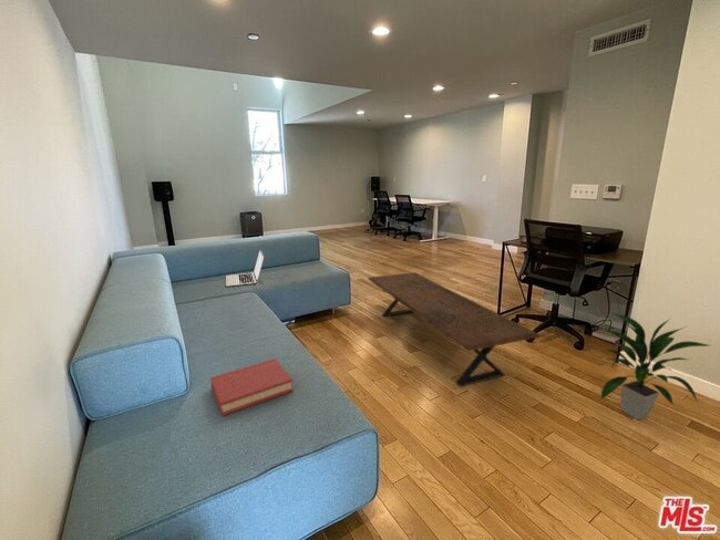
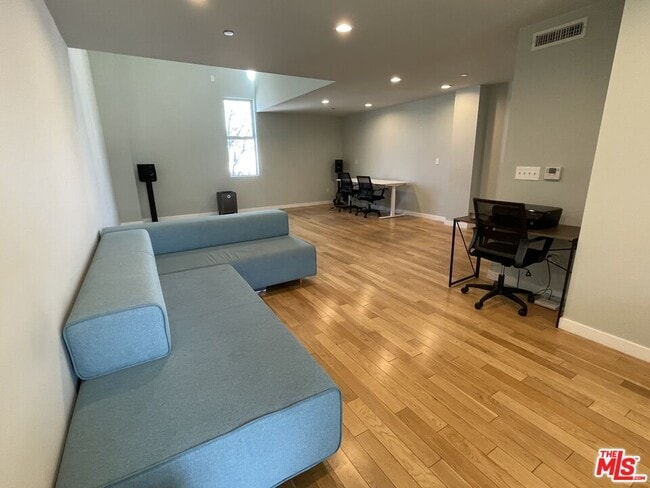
- laptop (244, 273)
- indoor plant (640, 365)
- hardback book (251, 383)
- coffee table (432, 319)
